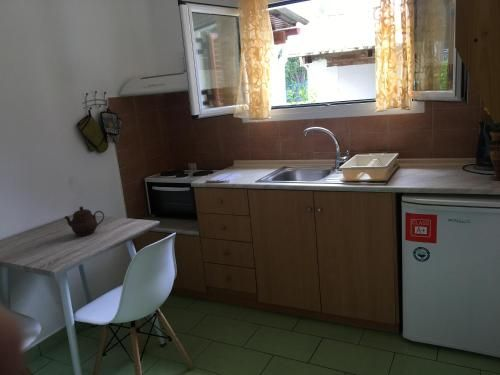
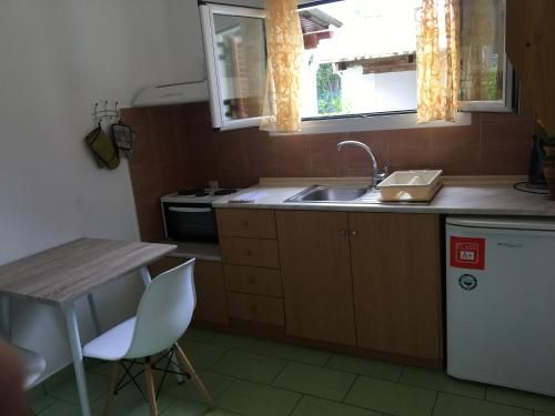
- teapot (85, 219)
